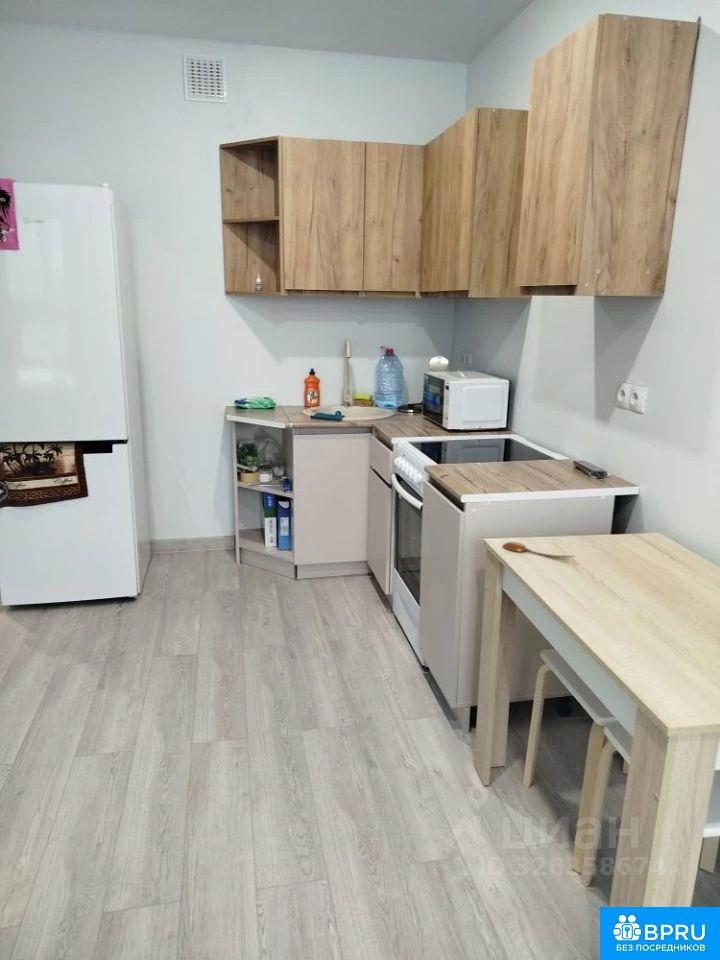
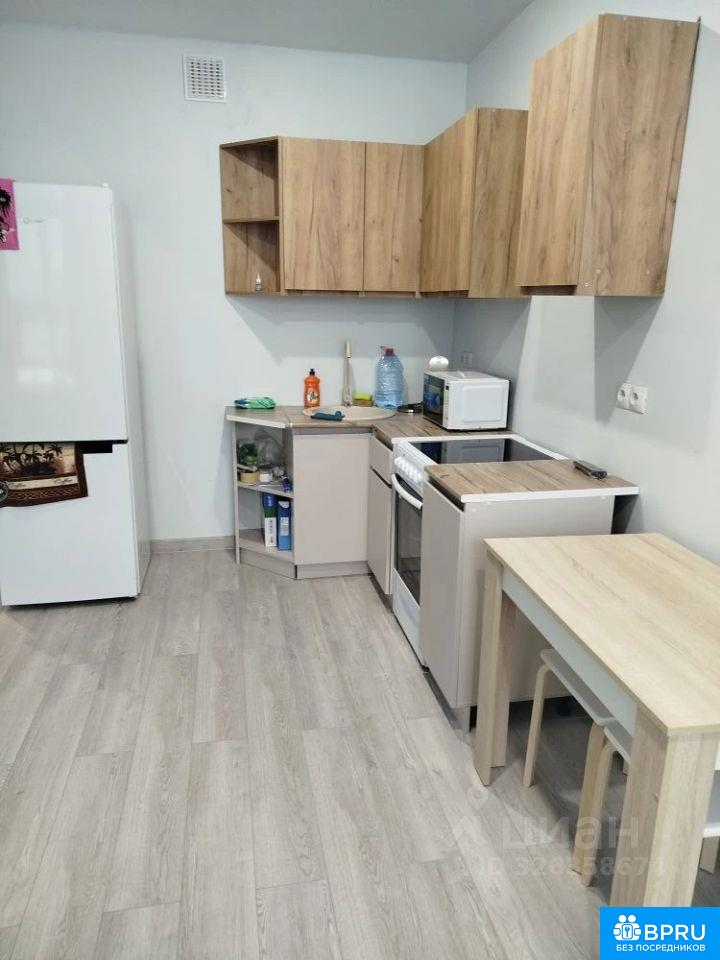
- spoon (537, 552)
